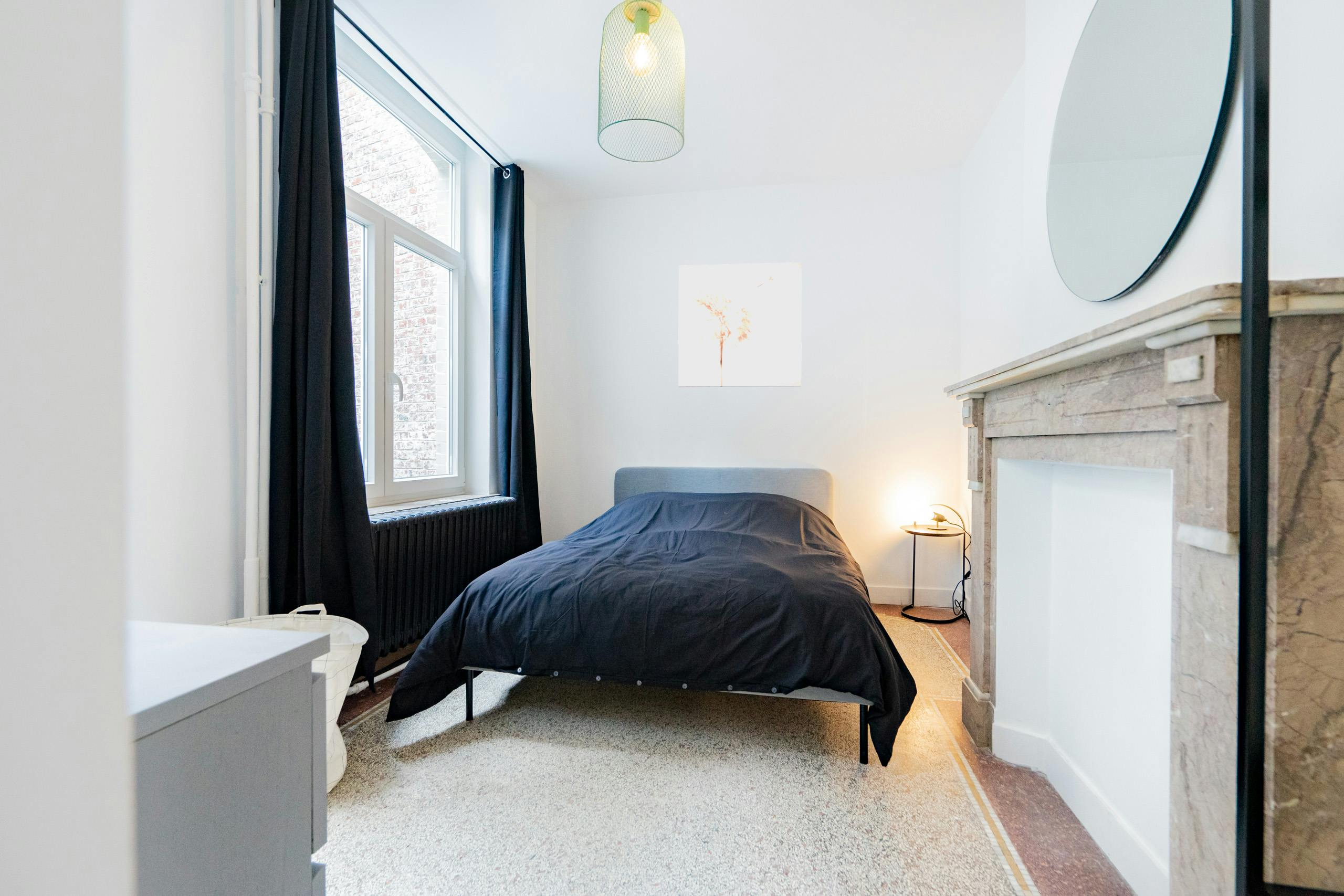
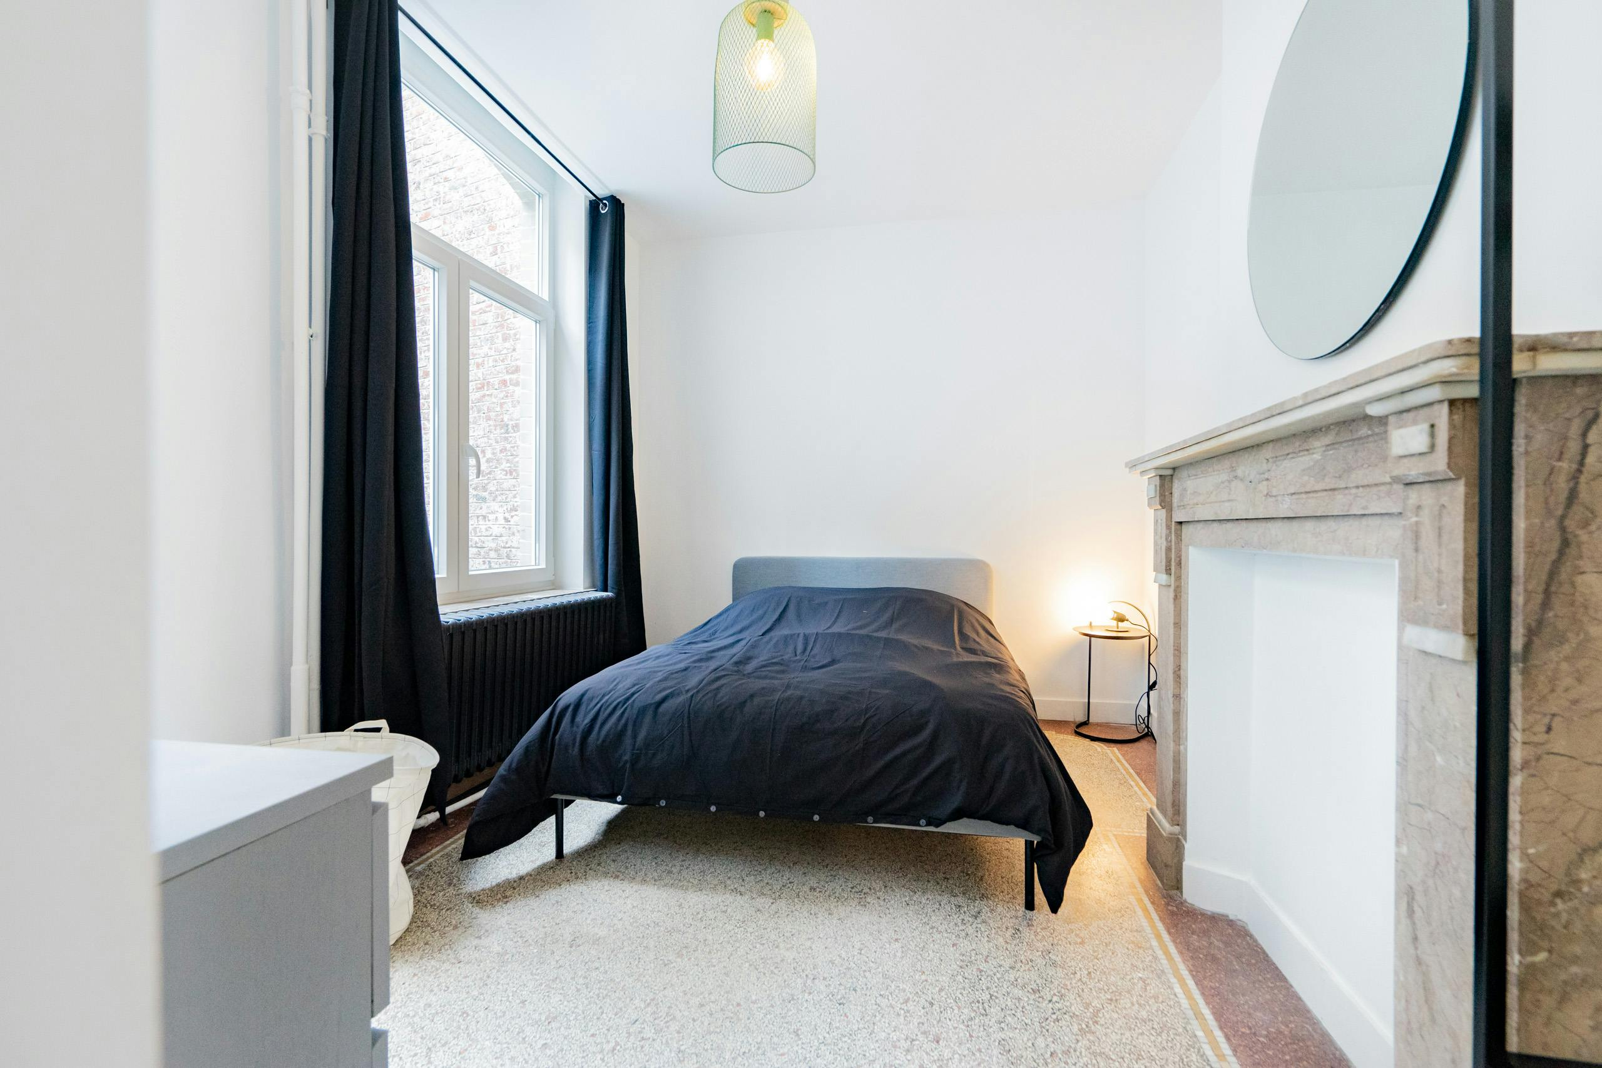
- wall art (739, 325)
